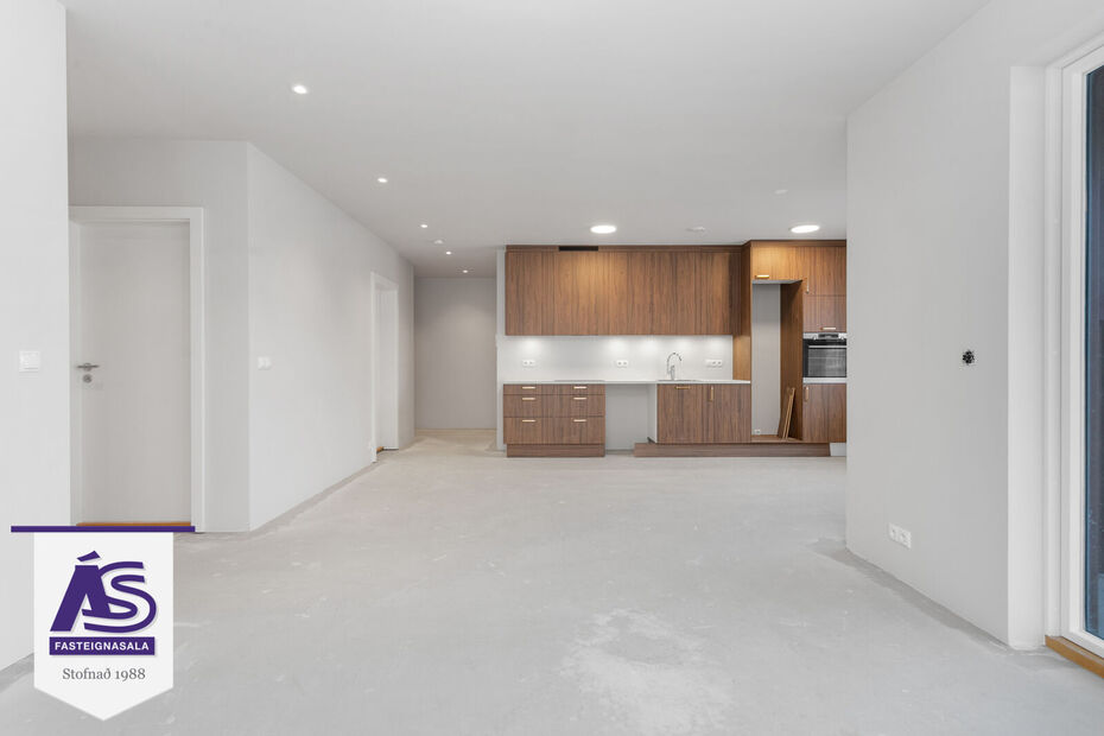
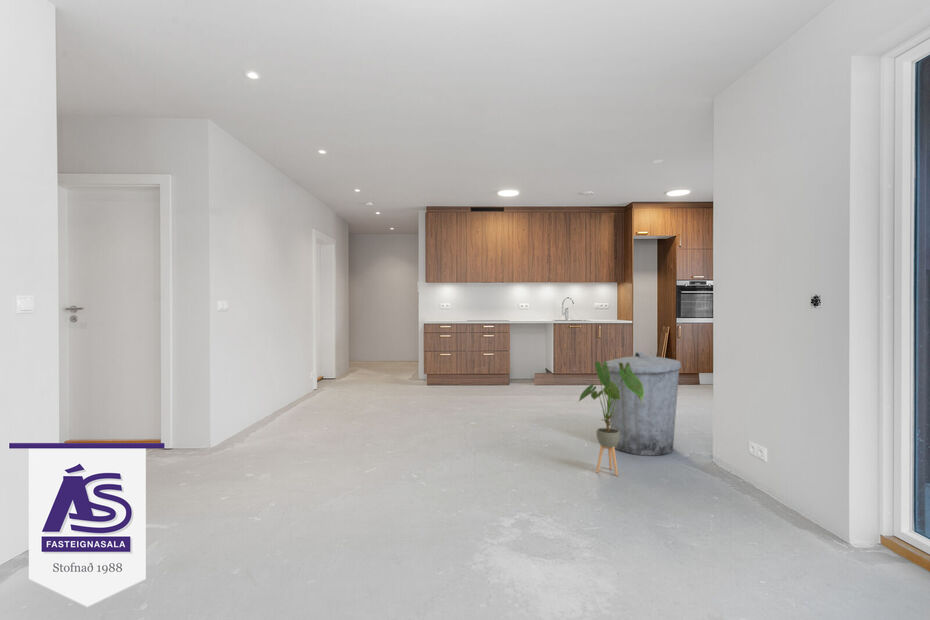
+ house plant (612, 416)
+ trash can (641, 399)
